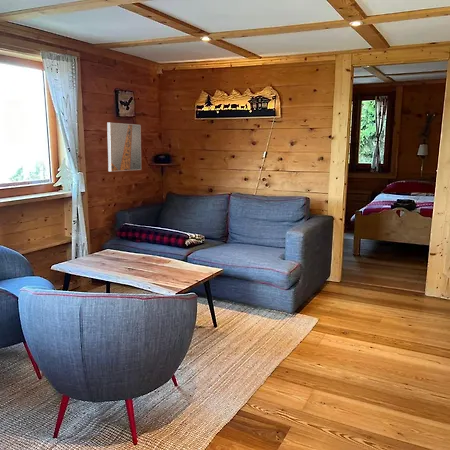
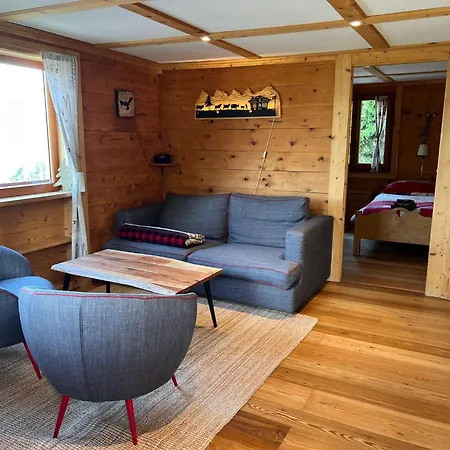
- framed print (125, 147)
